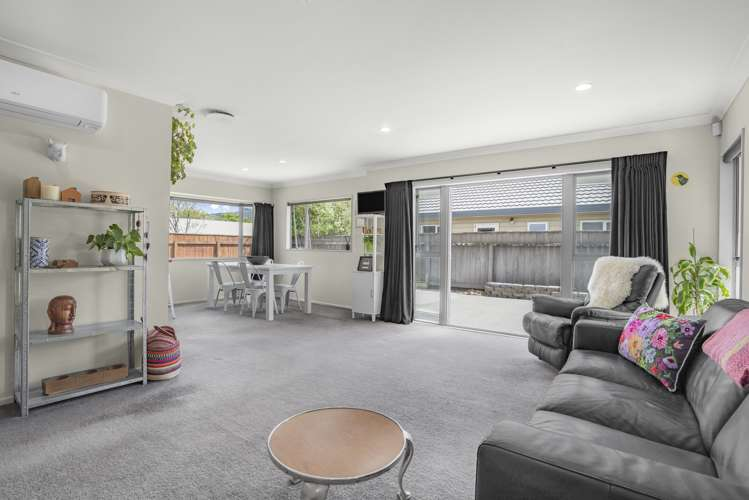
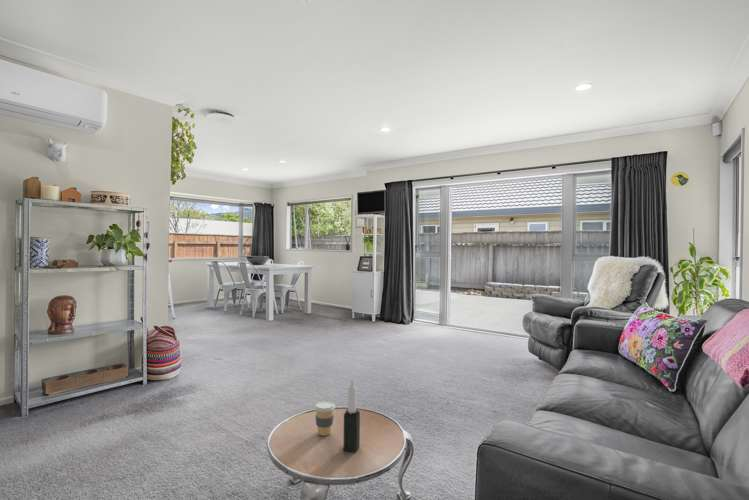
+ coffee cup (324, 418)
+ candle (351, 413)
